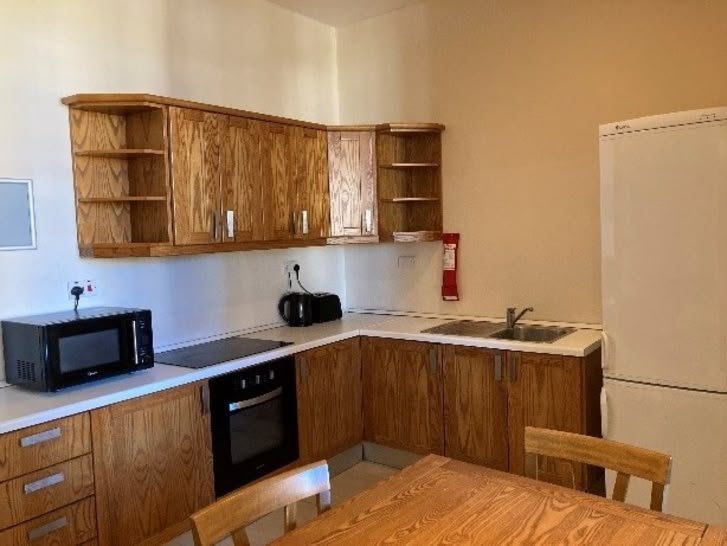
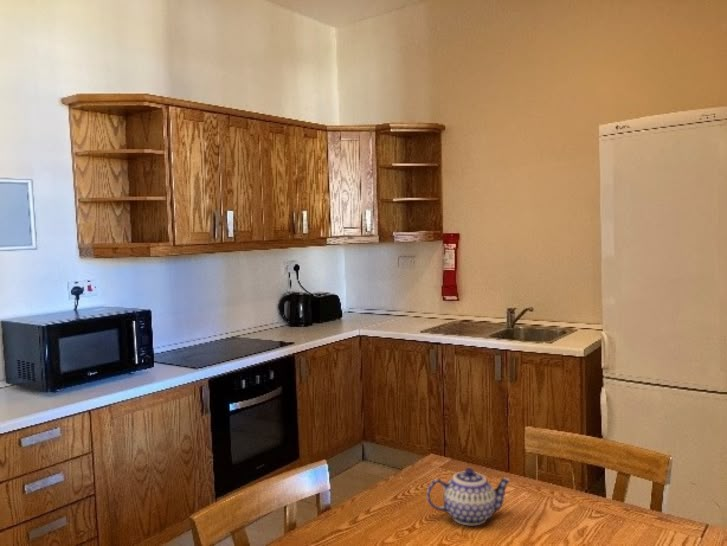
+ teapot (468, 493)
